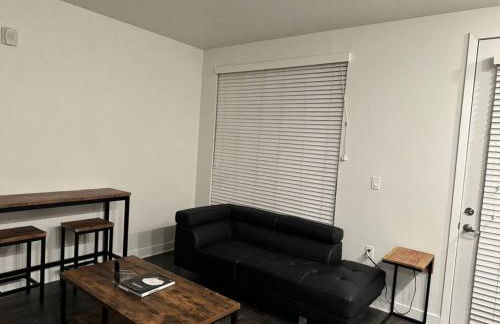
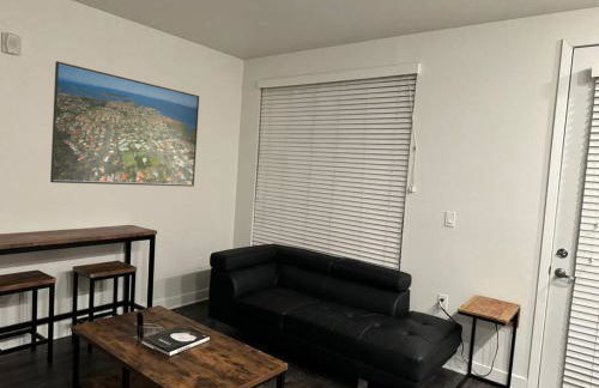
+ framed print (134, 133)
